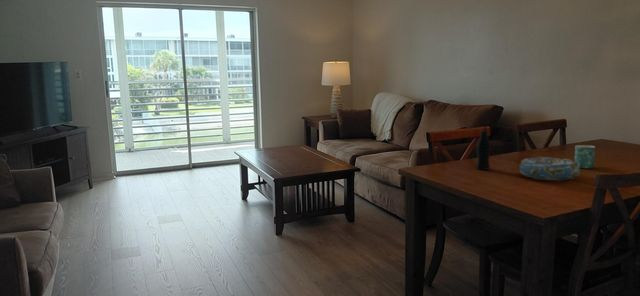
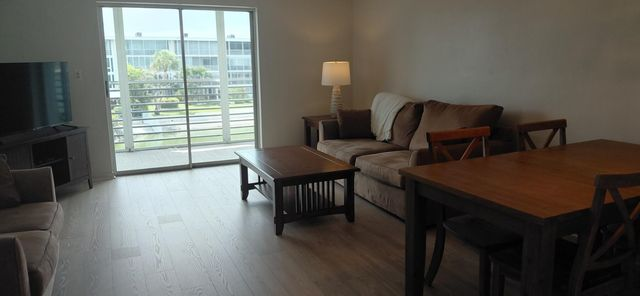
- mug (586, 156)
- bottle (485, 144)
- decorative bowl (548, 168)
